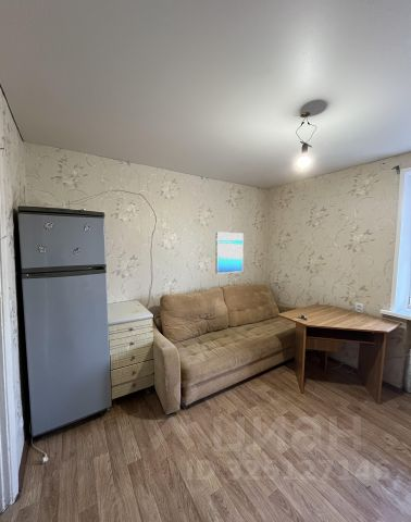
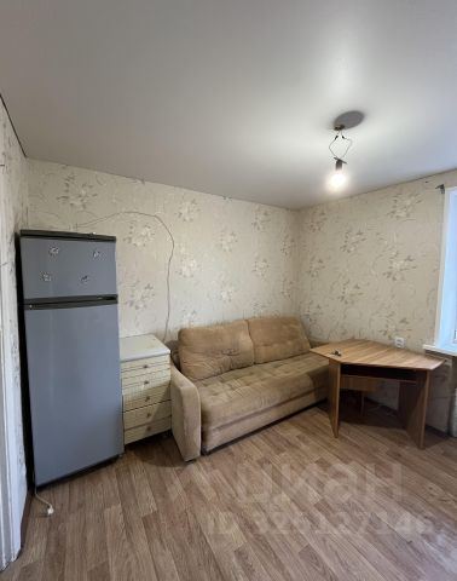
- wall art (229, 252)
